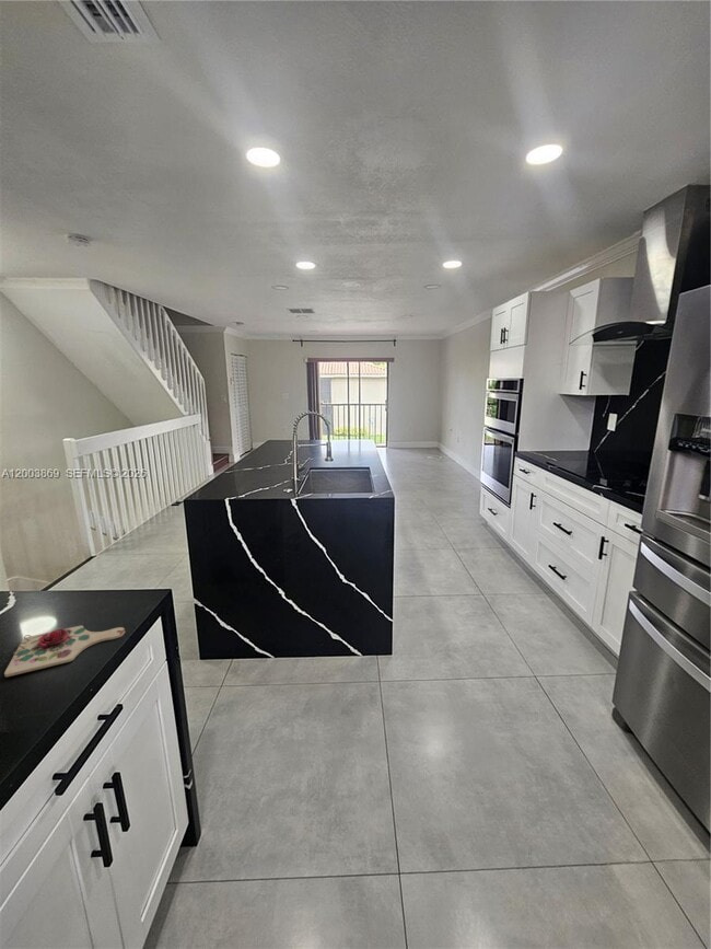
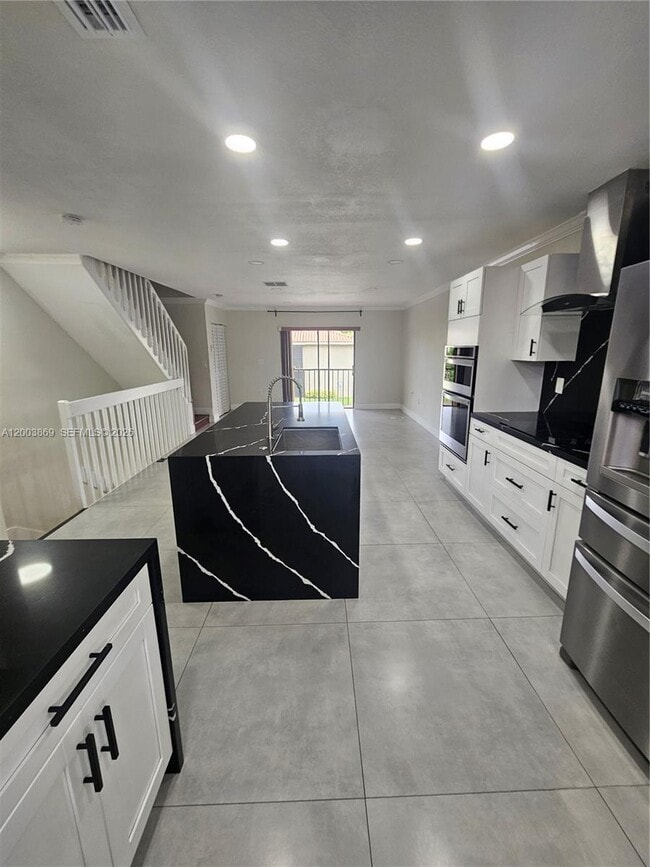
- cutting board (71, 639)
